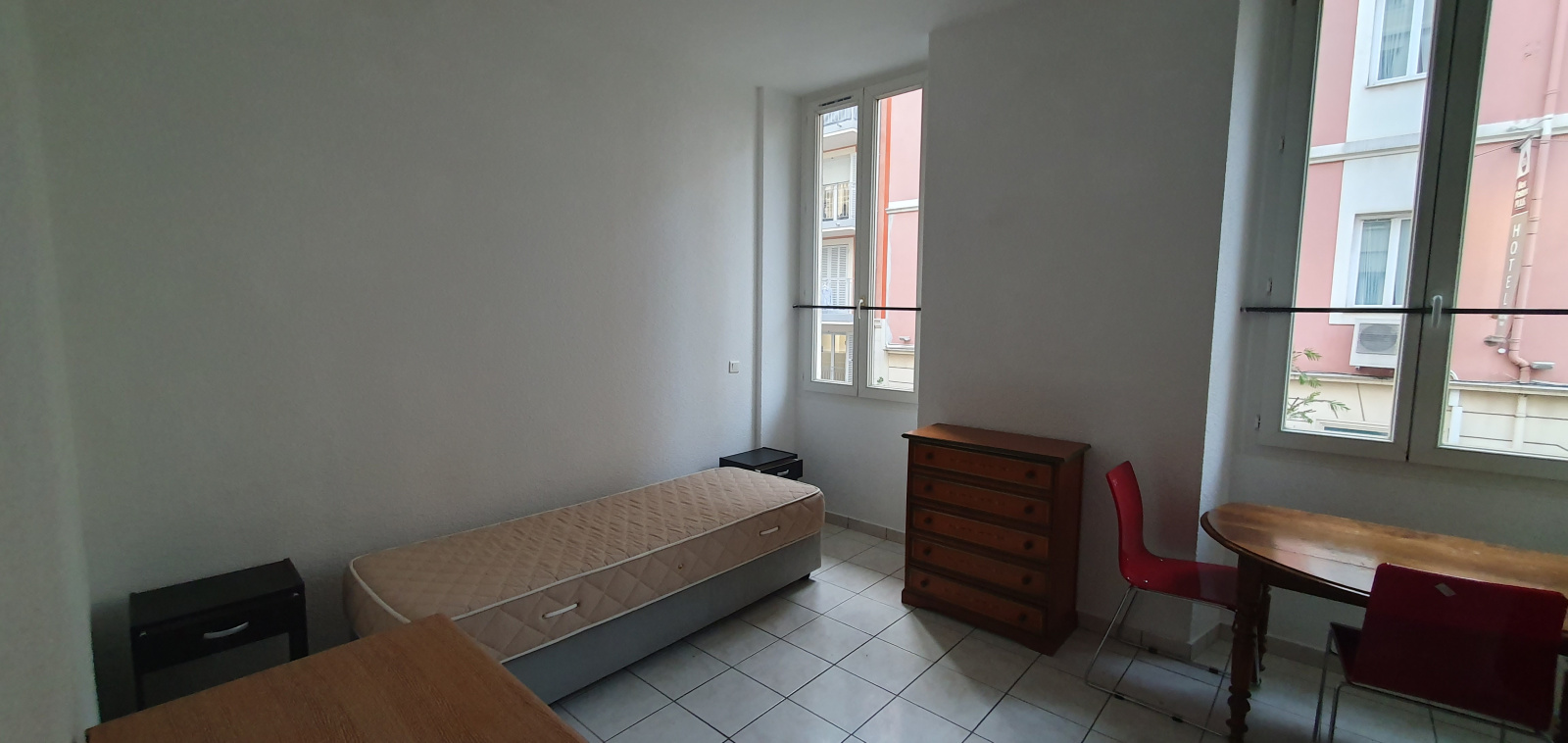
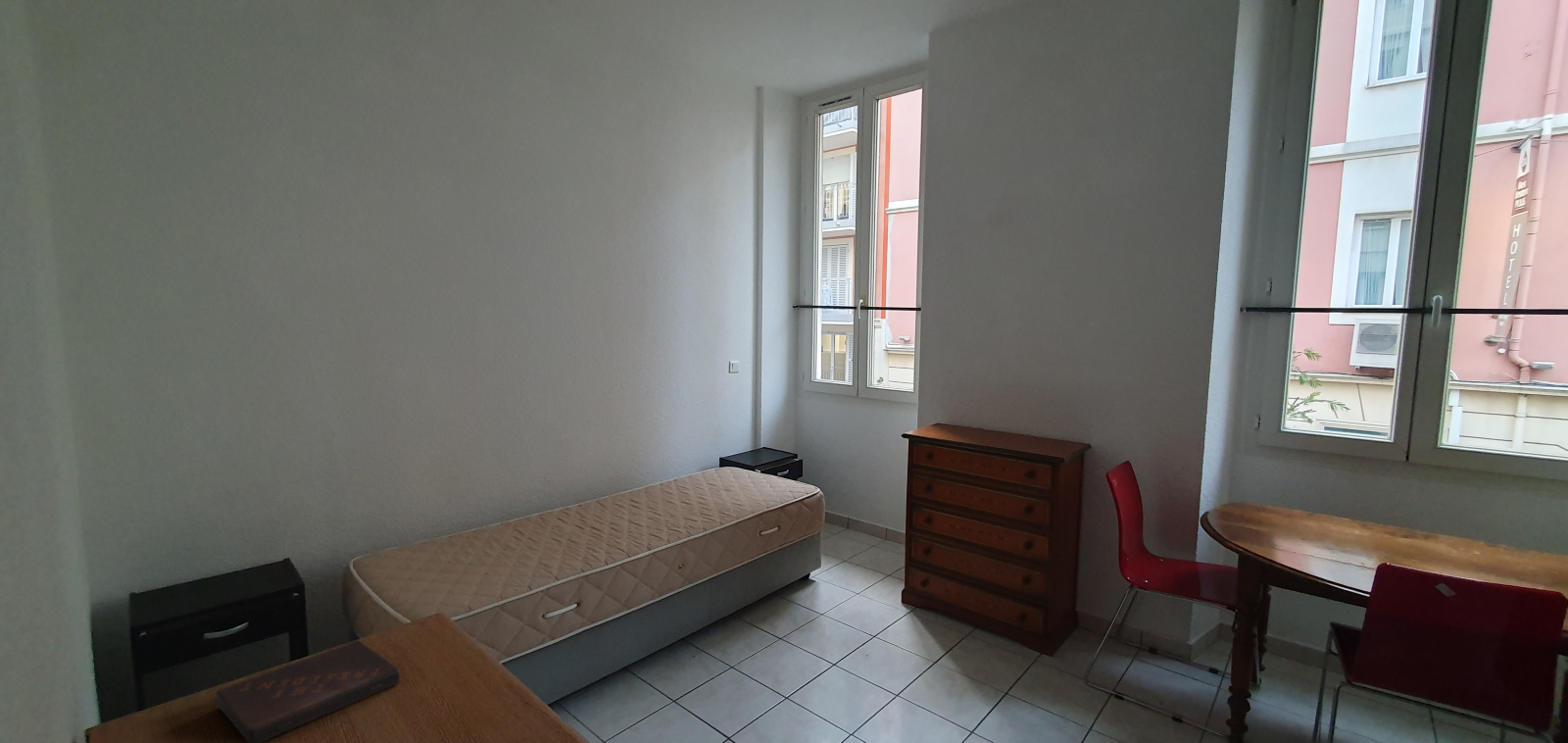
+ book (311, 686)
